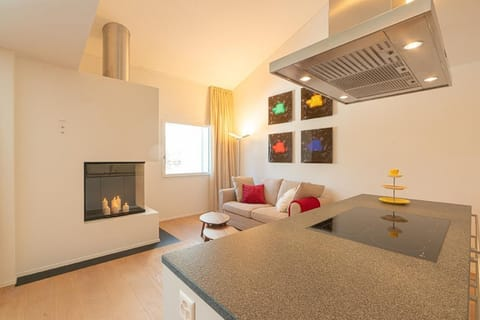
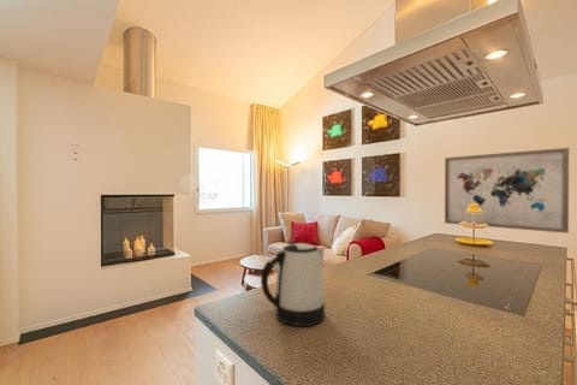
+ wall art (498, 190)
+ kettle (293, 280)
